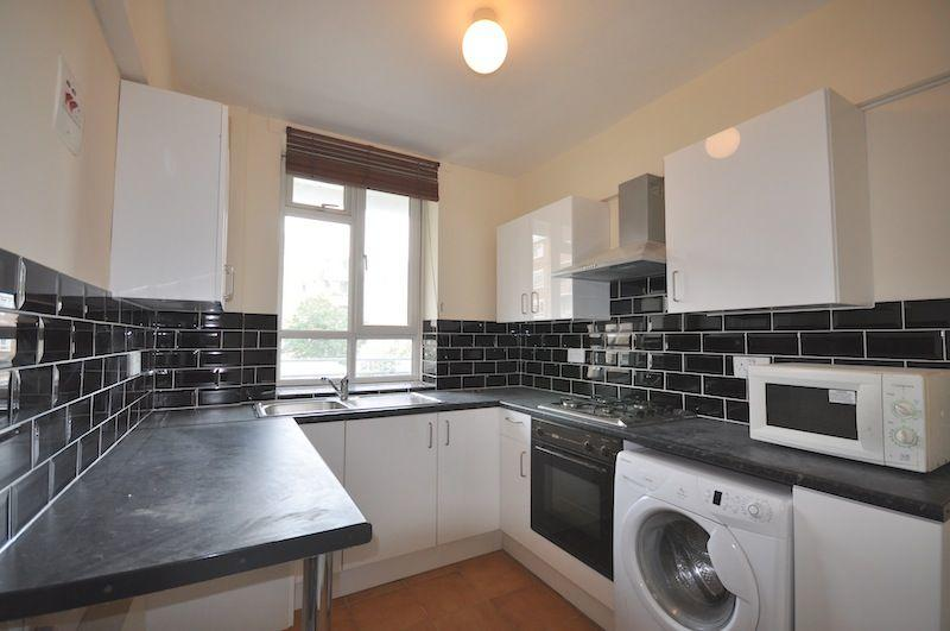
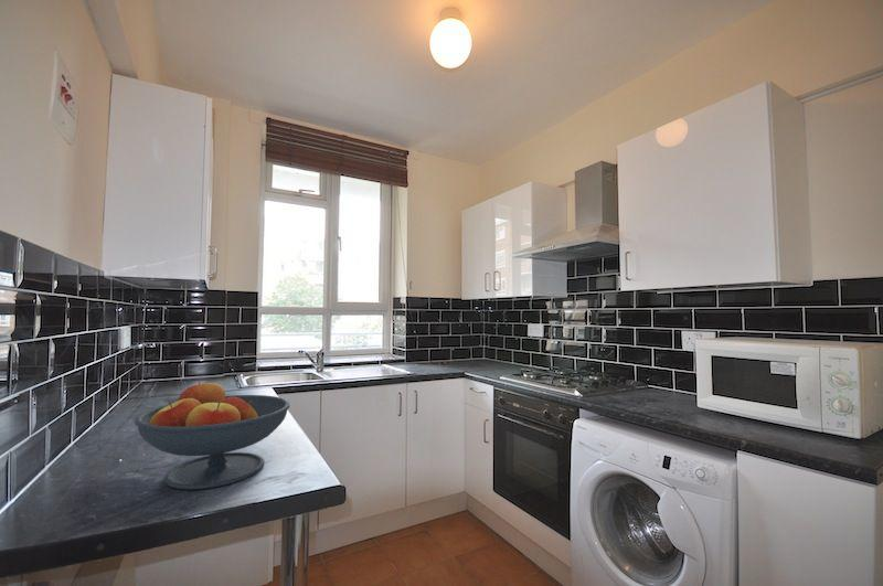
+ fruit bowl (217, 428)
